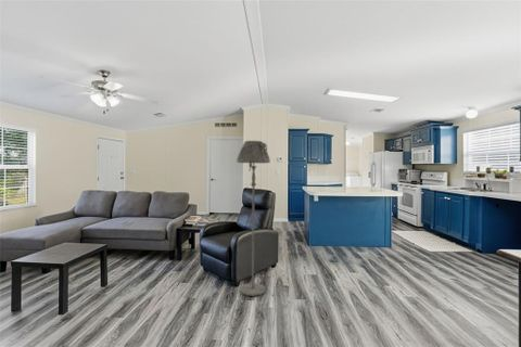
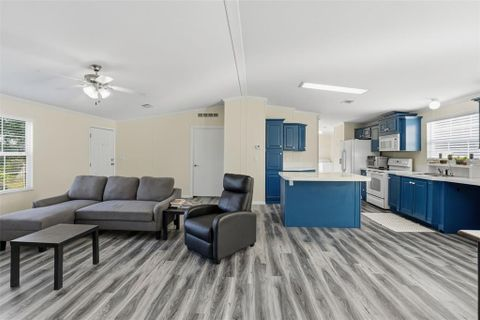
- floor lamp (253, 216)
